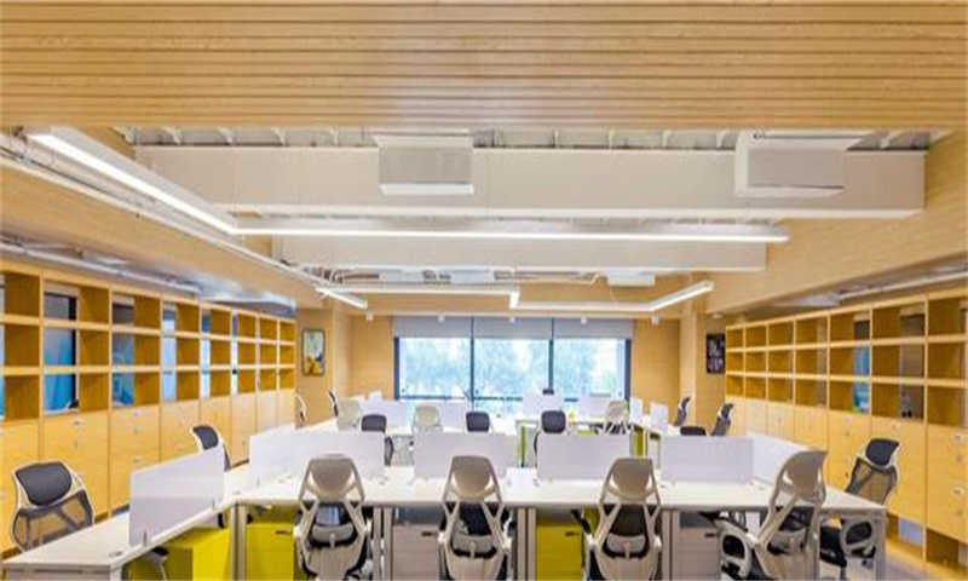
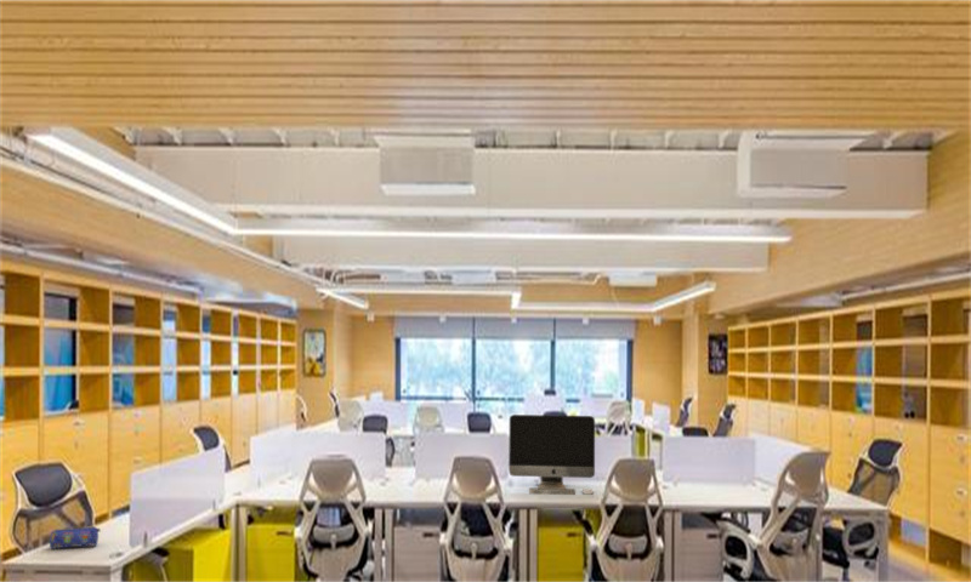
+ pencil case (74, 536)
+ computer monitor (551, 452)
